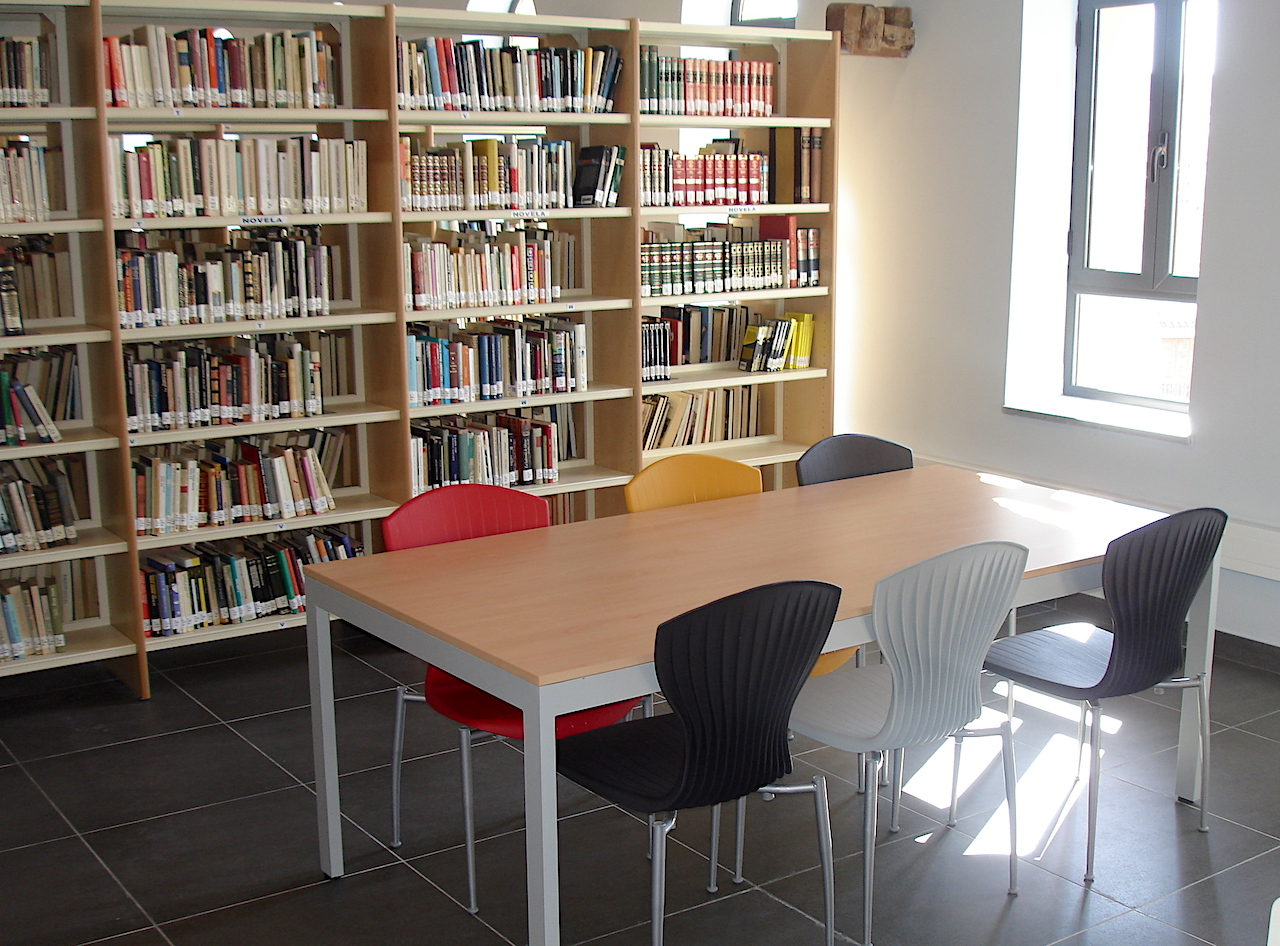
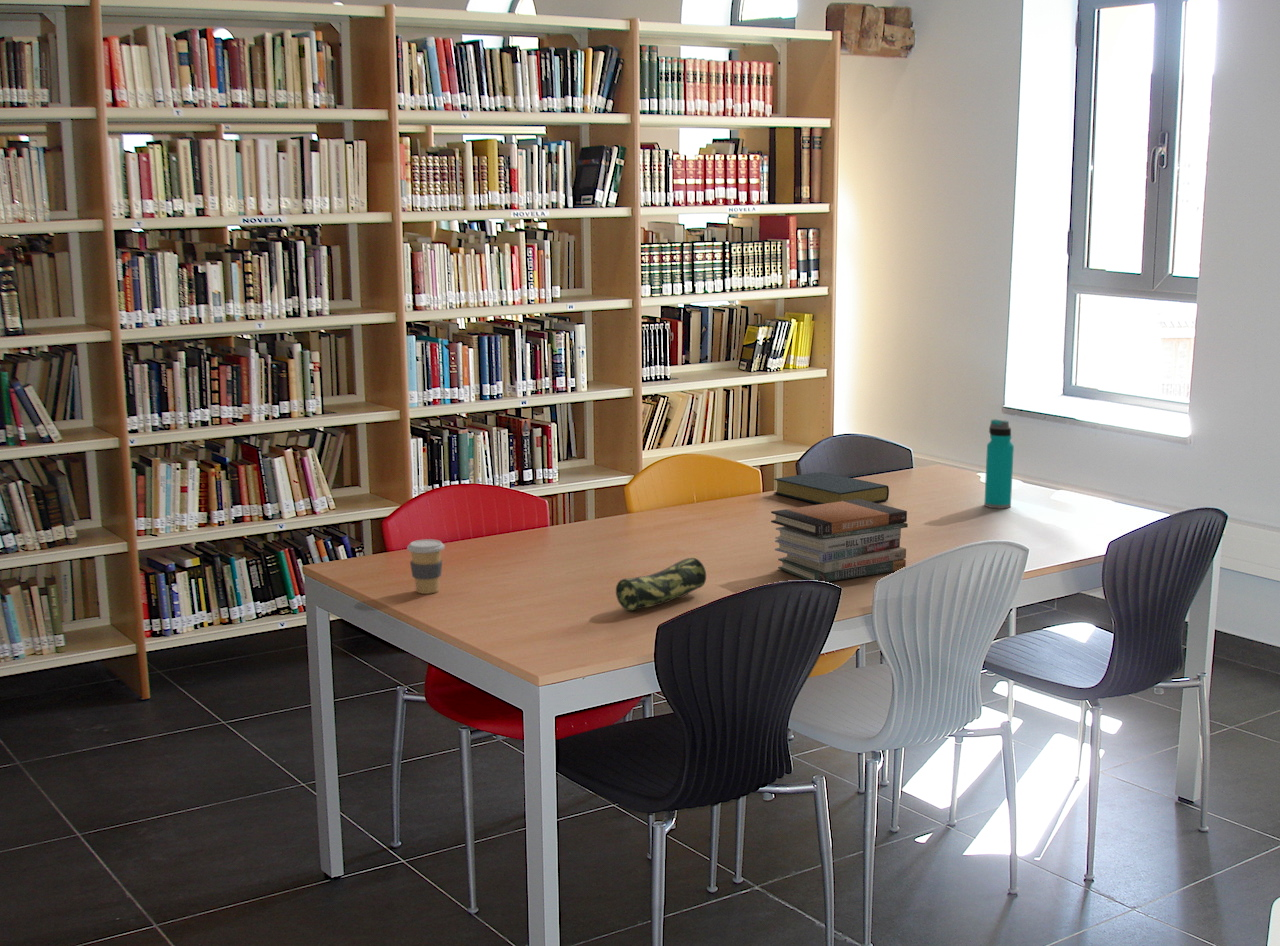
+ coffee cup (426, 566)
+ book stack (839, 540)
+ hardback book (830, 489)
+ water bottle (999, 463)
+ pencil case (660, 584)
